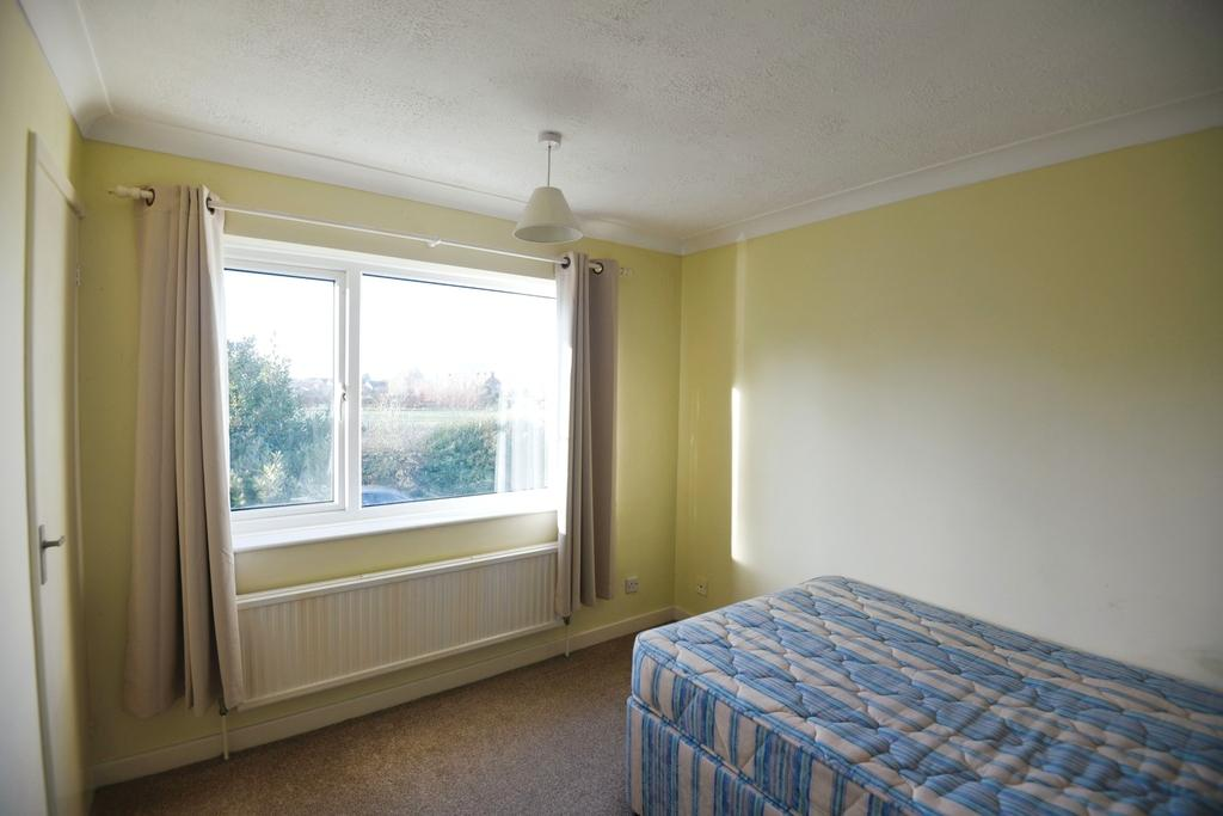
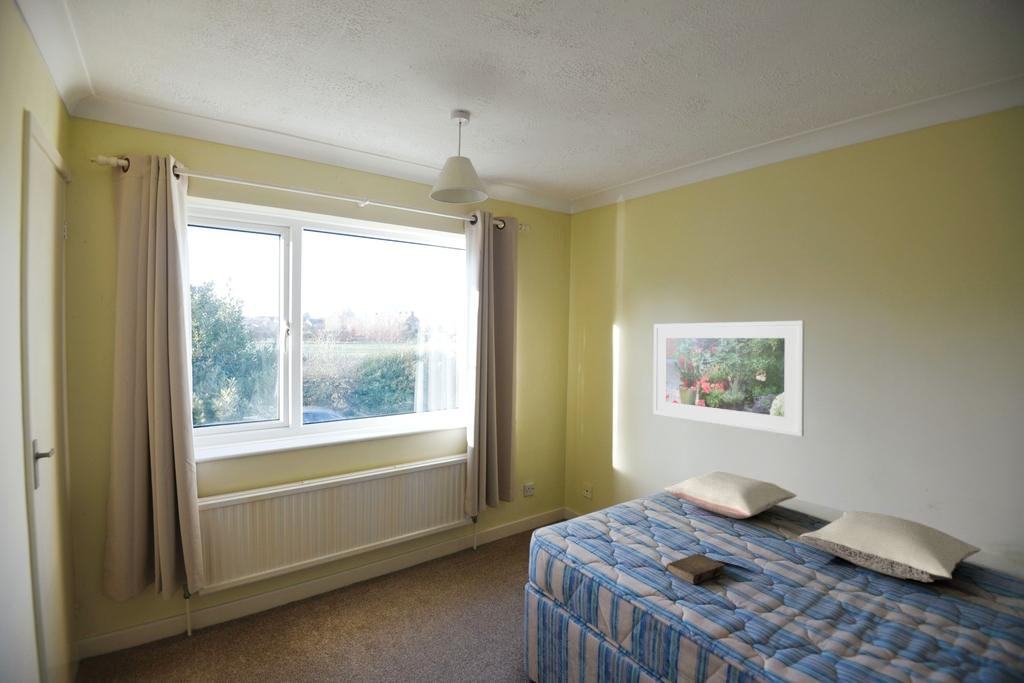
+ pillow (887, 541)
+ pillow (728, 493)
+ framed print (719, 373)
+ book (695, 567)
